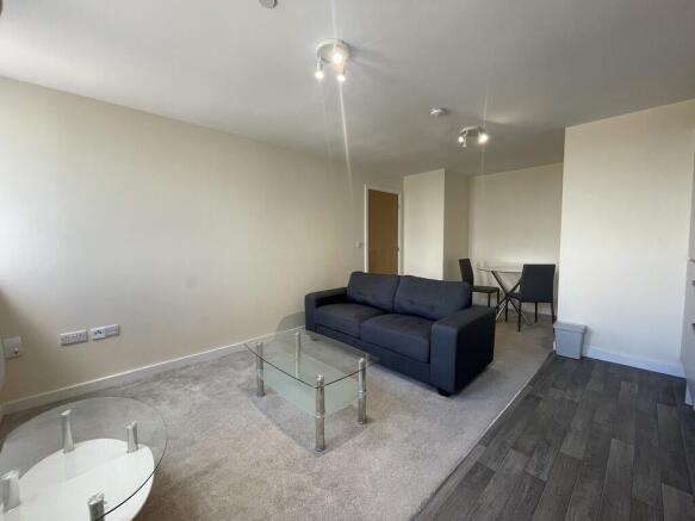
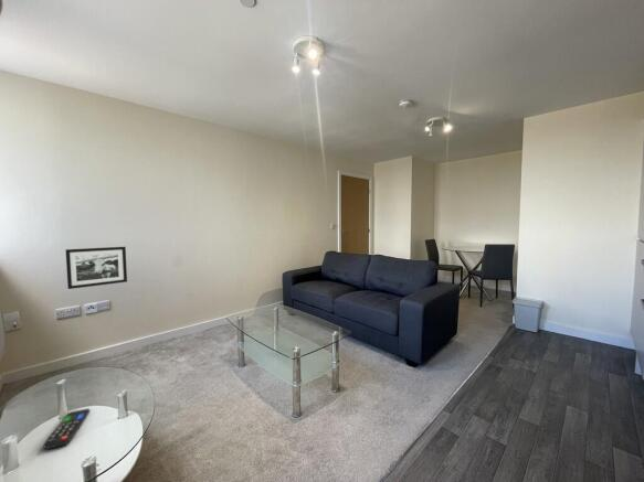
+ picture frame (97, 266)
+ remote control (68, 426)
